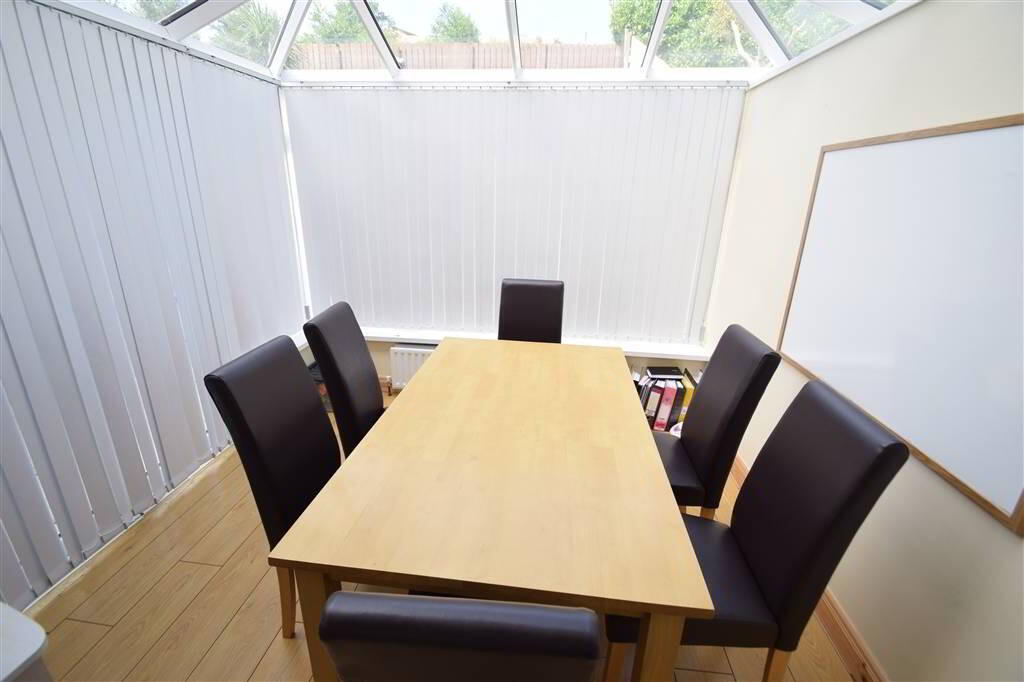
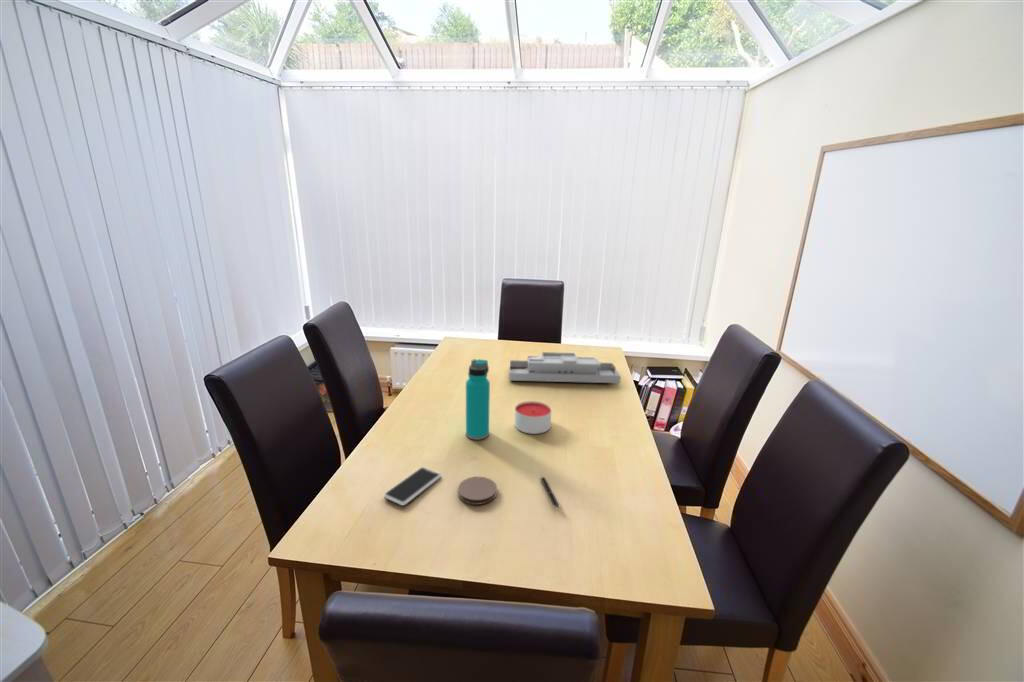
+ candle (532, 416)
+ smartphone (413, 485)
+ coaster (477, 490)
+ pen (548, 490)
+ desk organizer (563, 365)
+ water bottle (477, 398)
